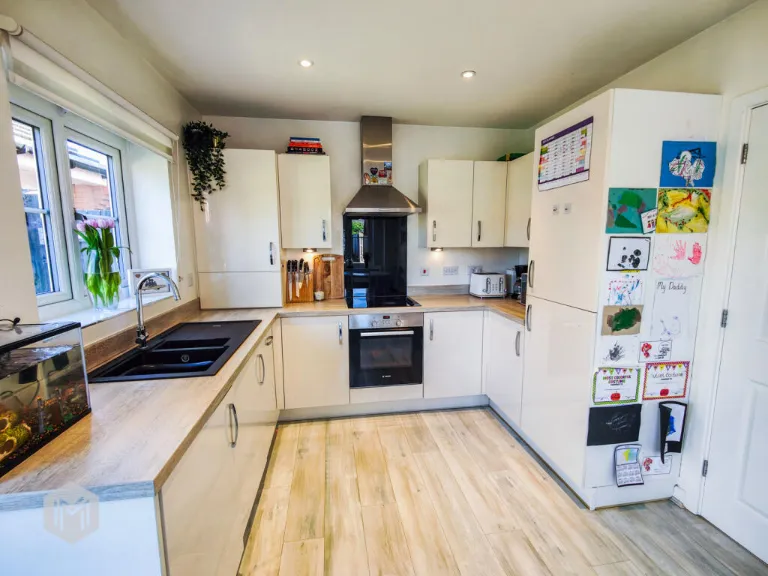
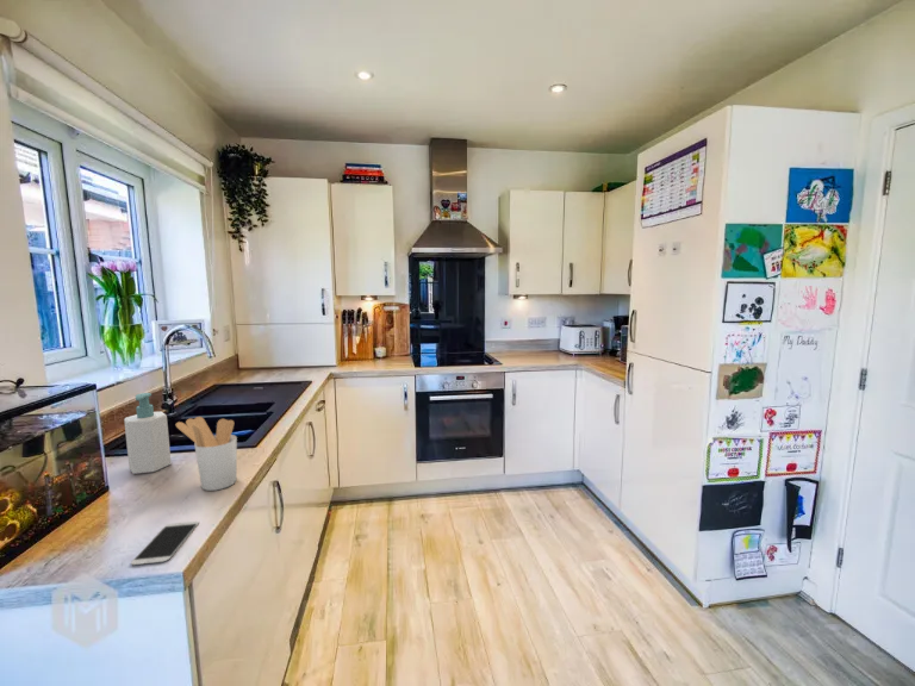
+ soap bottle (147, 430)
+ smartphone (167, 541)
+ utensil holder (208, 450)
